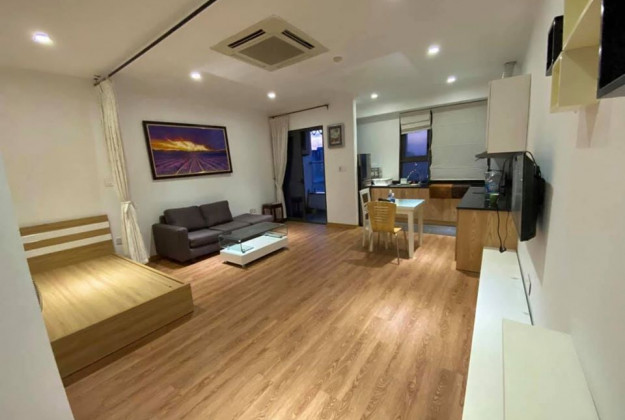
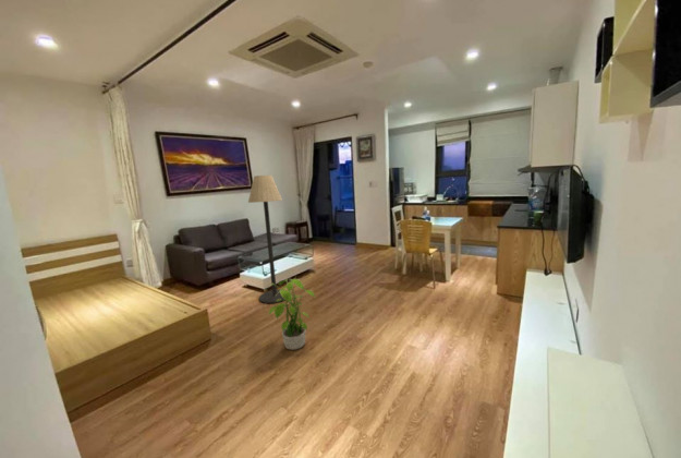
+ potted plant (288, 311)
+ floor lamp (269, 238)
